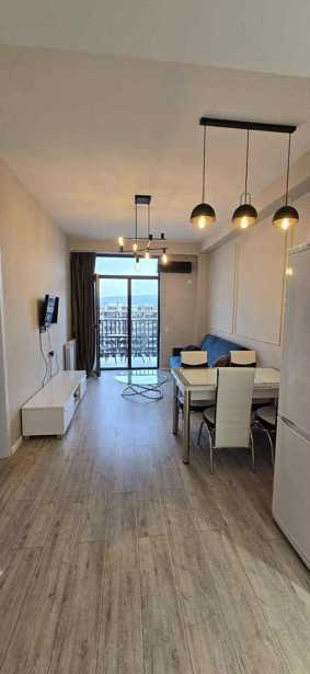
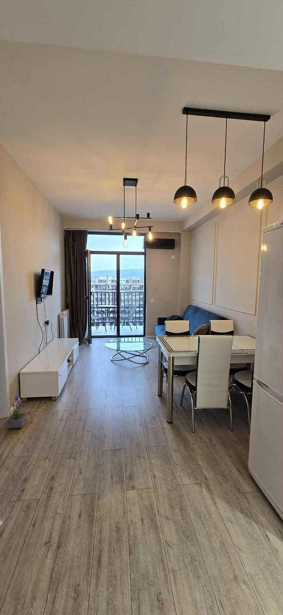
+ potted plant (16, 409)
